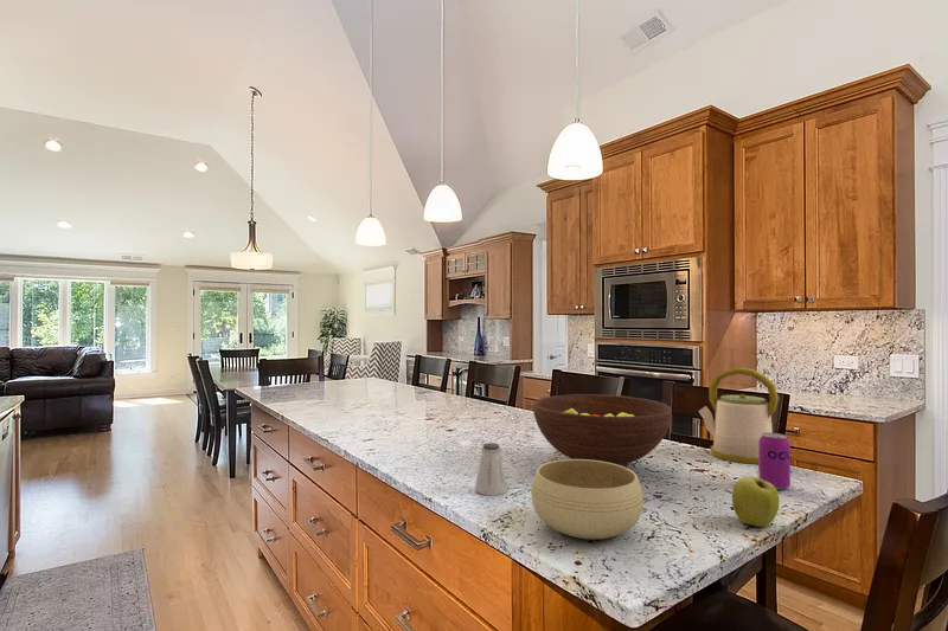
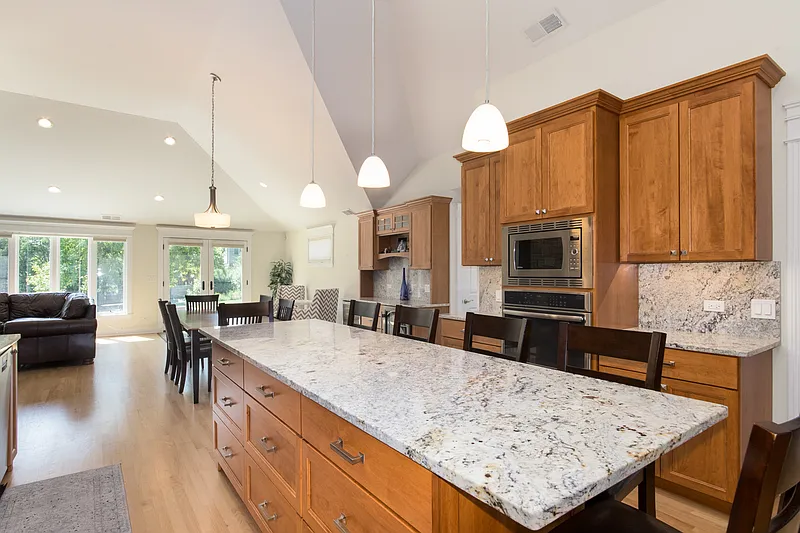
- kettle (736, 411)
- fruit bowl (600, 434)
- apple (755, 497)
- saltshaker (491, 466)
- beverage can (774, 459)
- bowl (585, 500)
